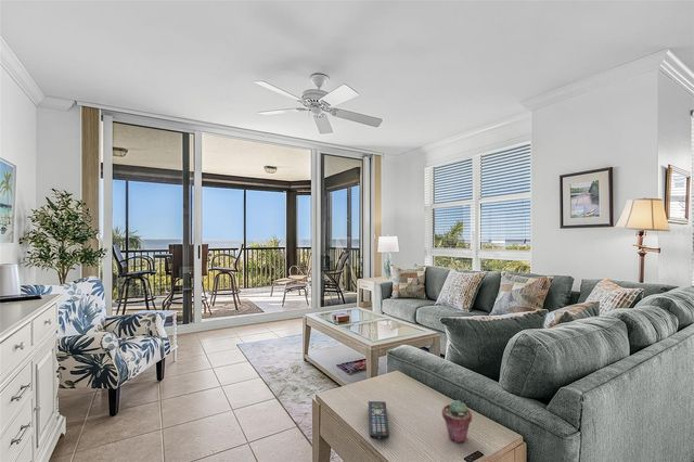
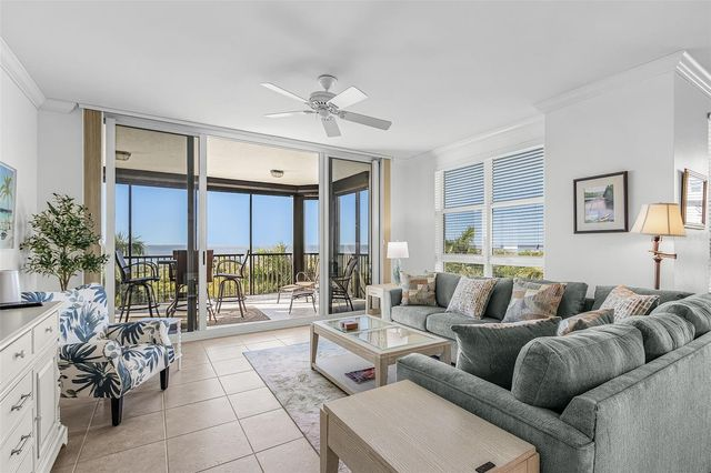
- potted succulent (457, 418)
- remote control (377, 418)
